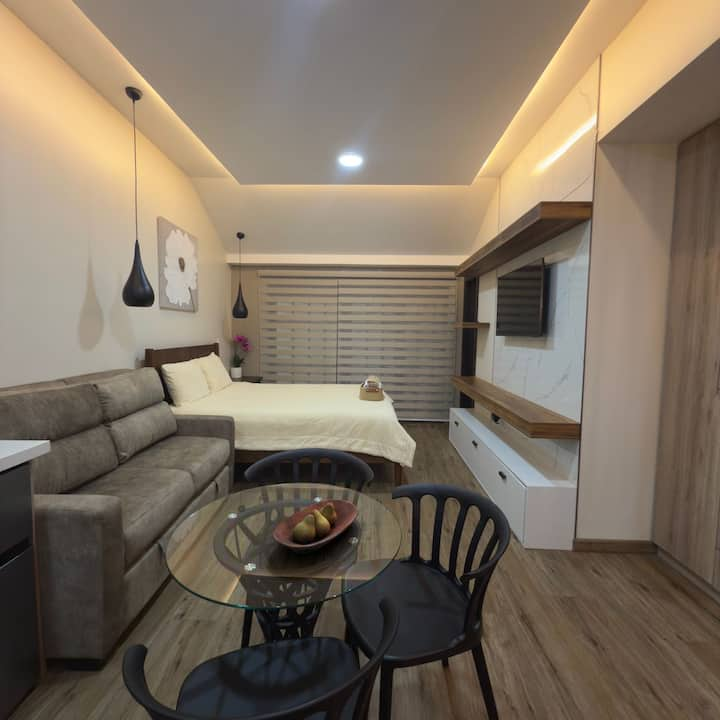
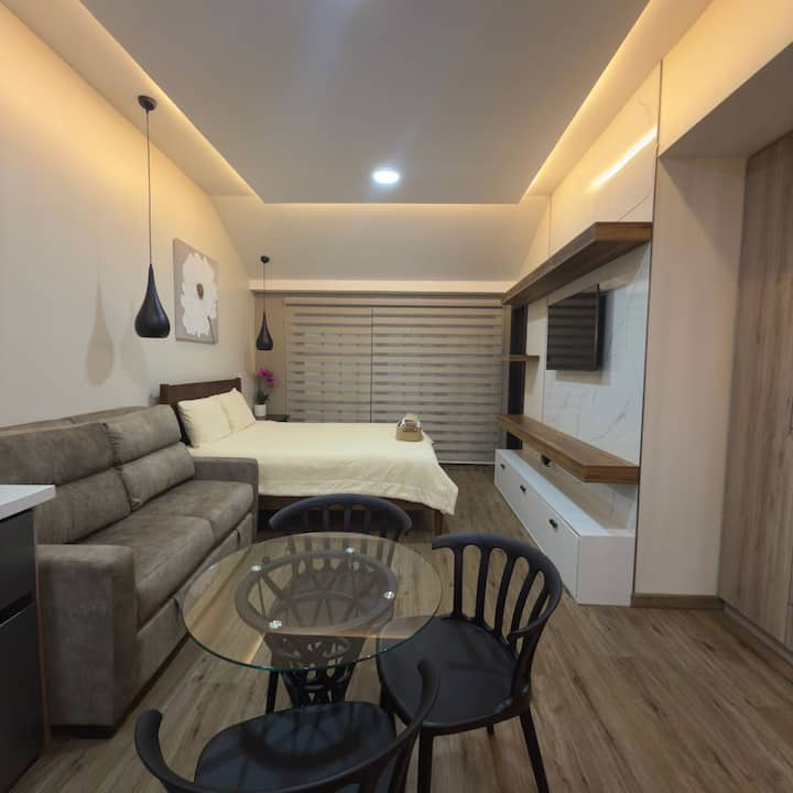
- fruit bowl (318, 521)
